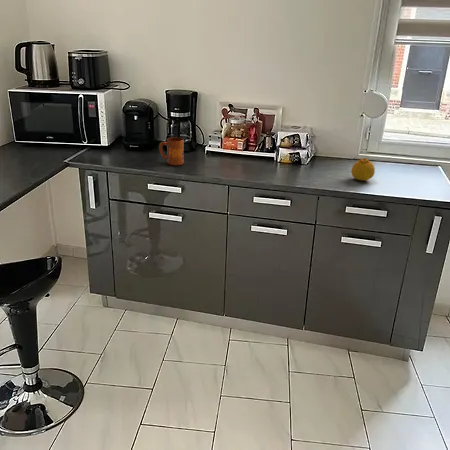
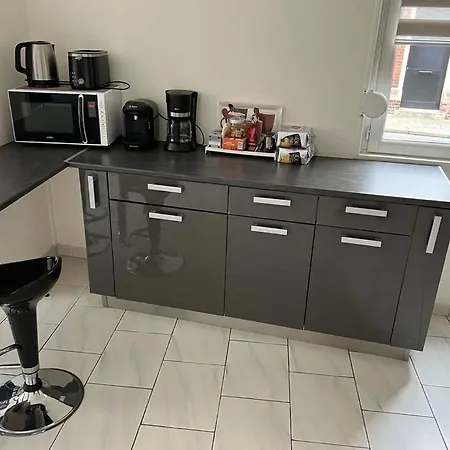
- mug (171, 151)
- fruit (363, 169)
